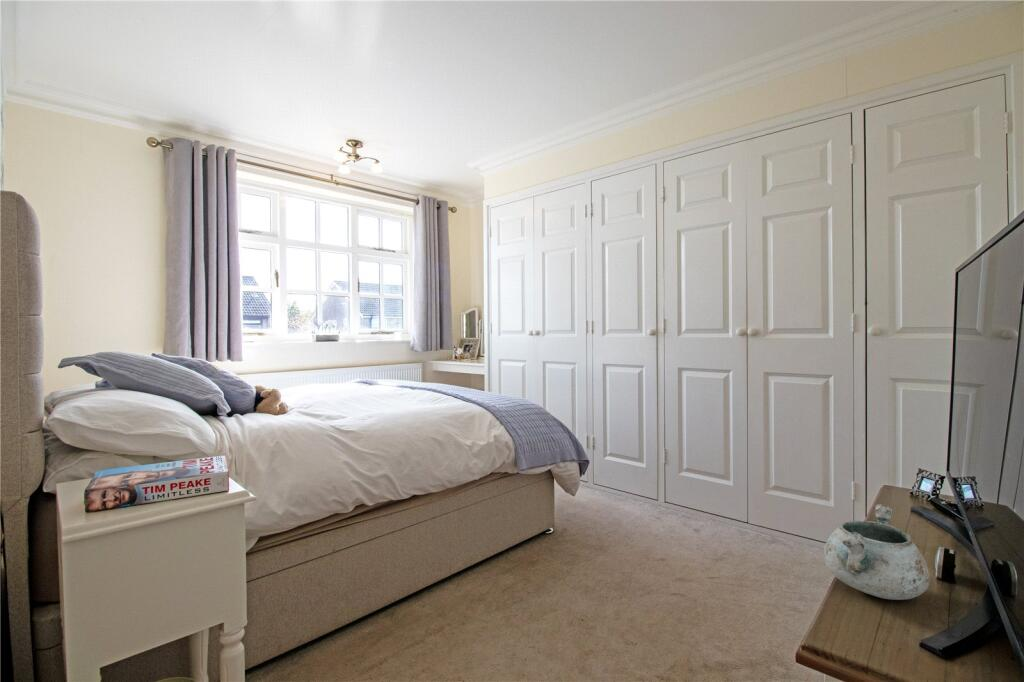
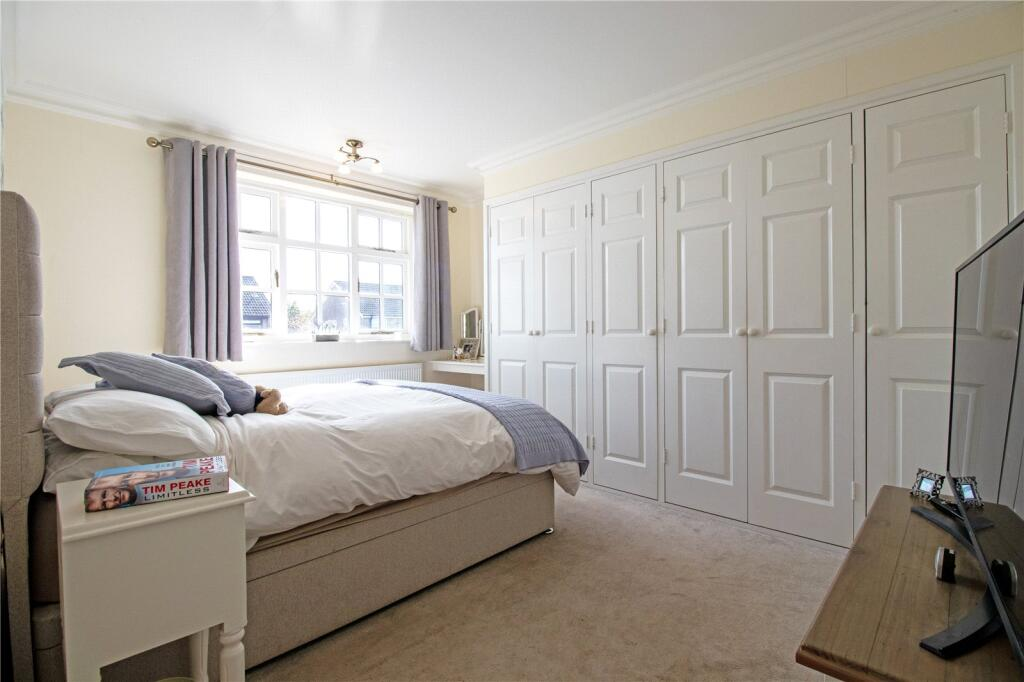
- decorative bowl (873, 553)
